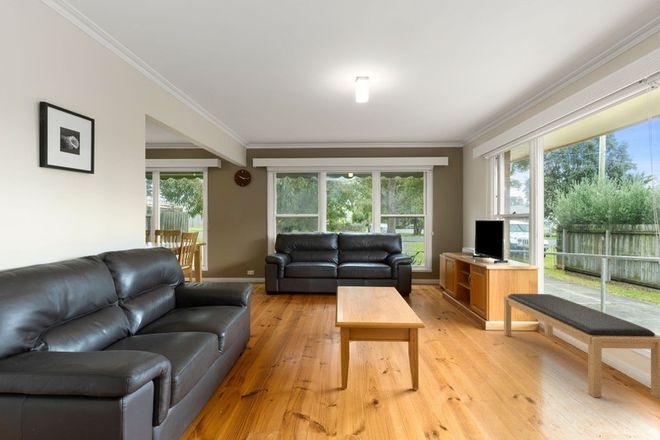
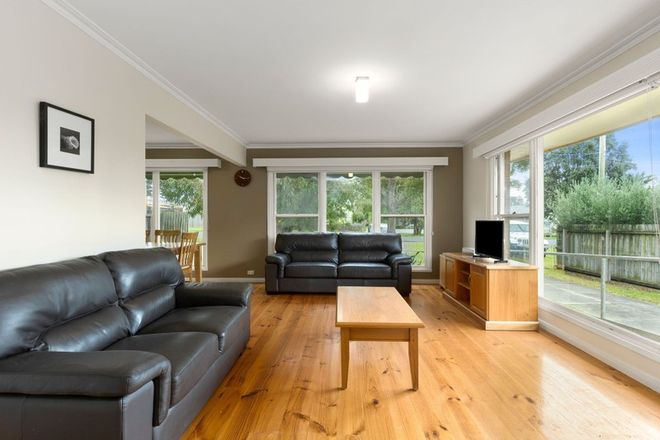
- bench (566, 333)
